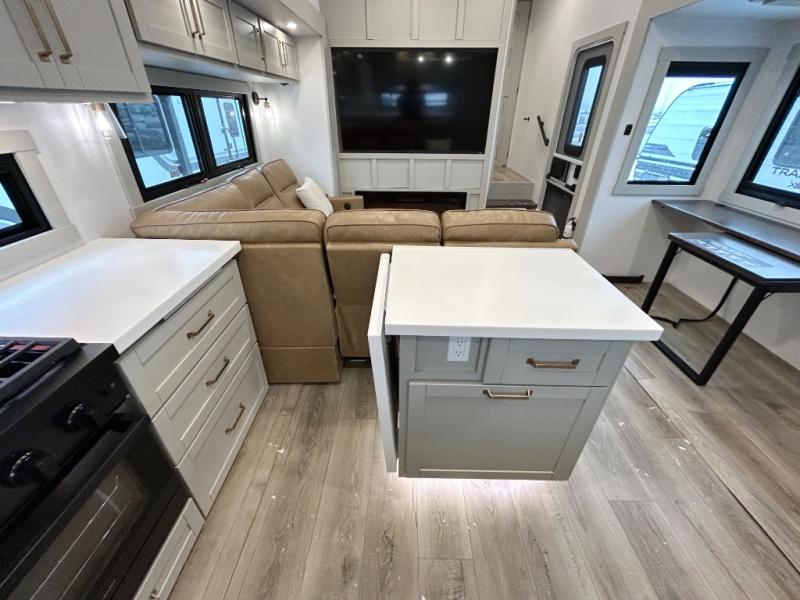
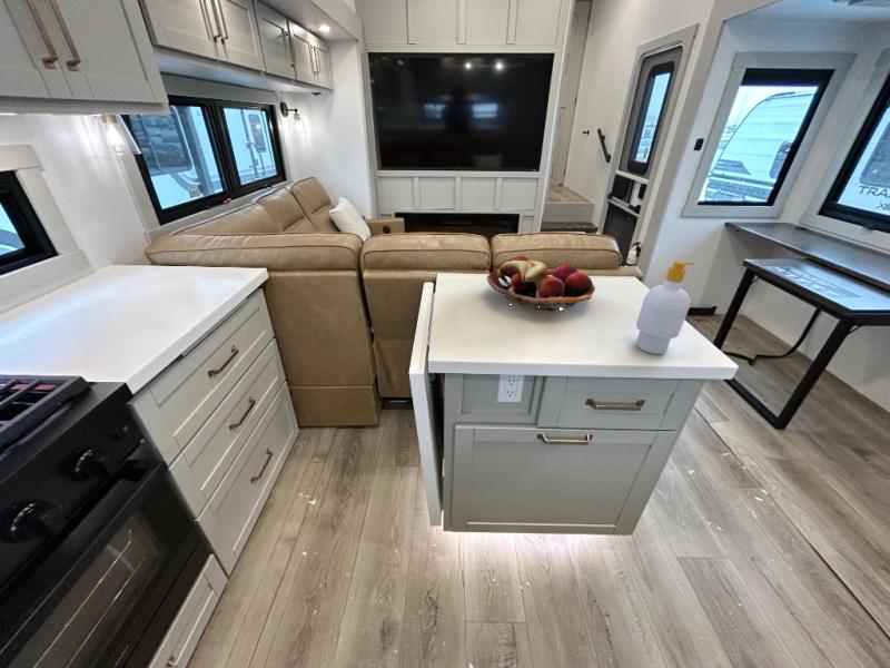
+ fruit basket (538, 281)
+ soap bottle (664, 307)
